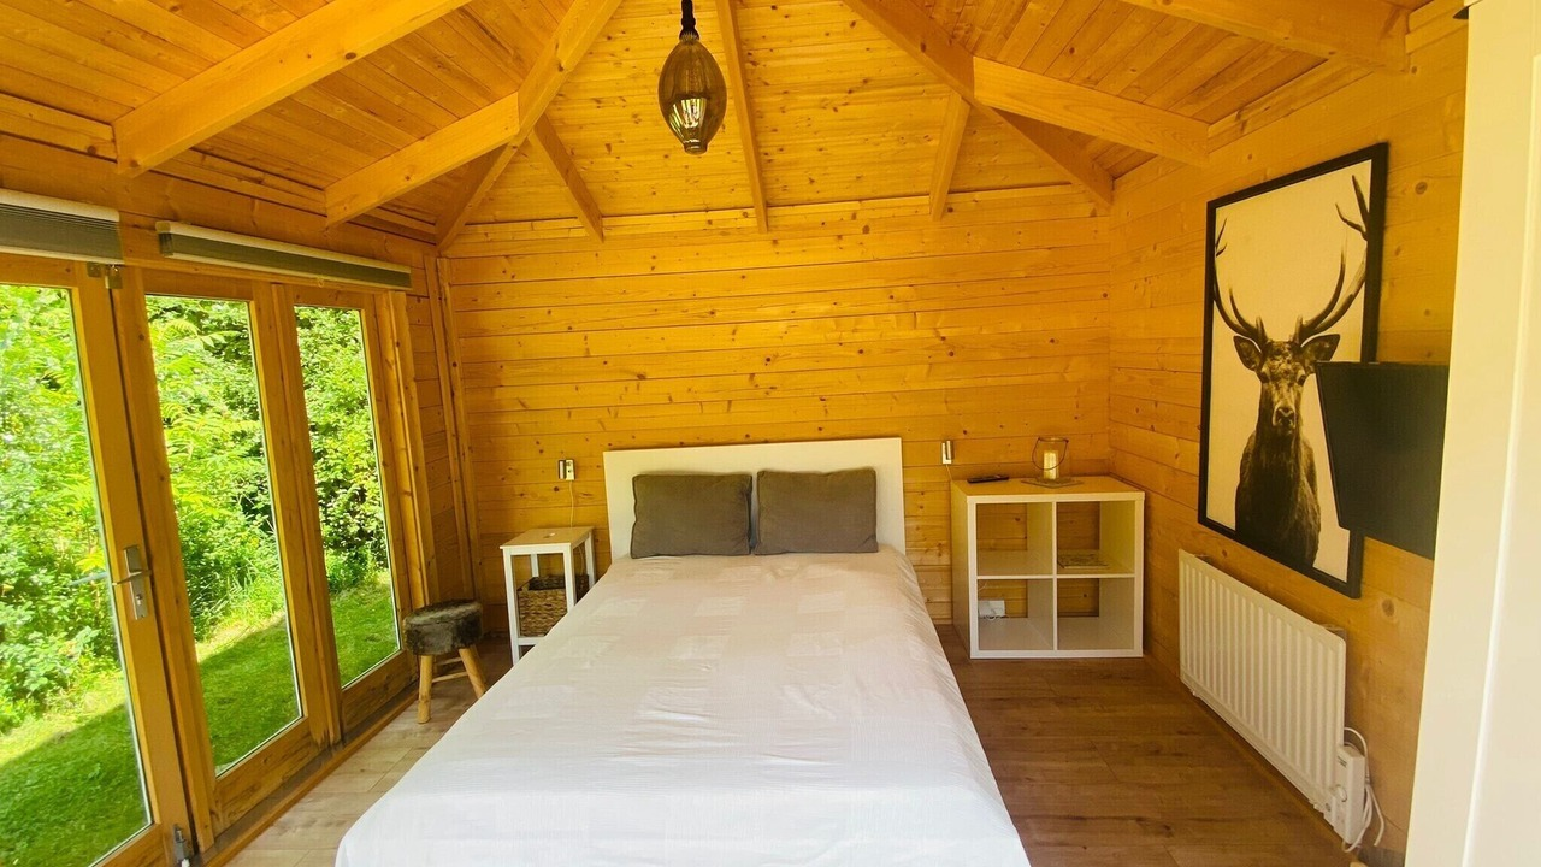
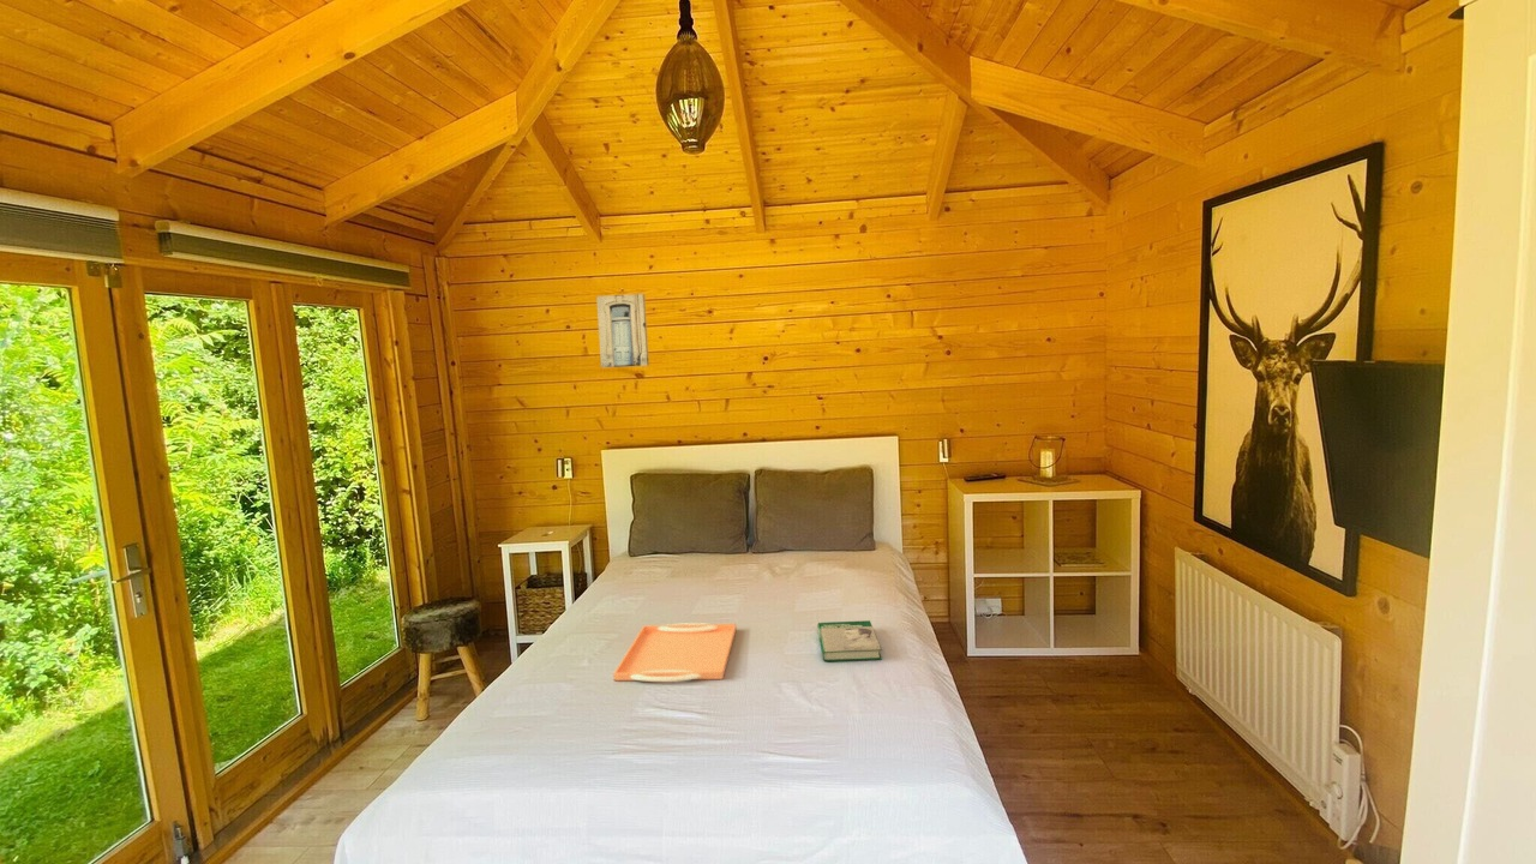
+ book (847, 640)
+ serving tray (679, 649)
+ wall art (623, 330)
